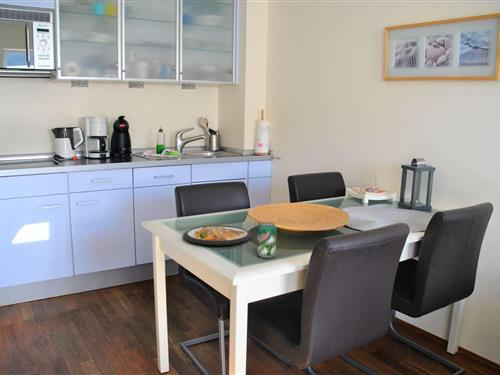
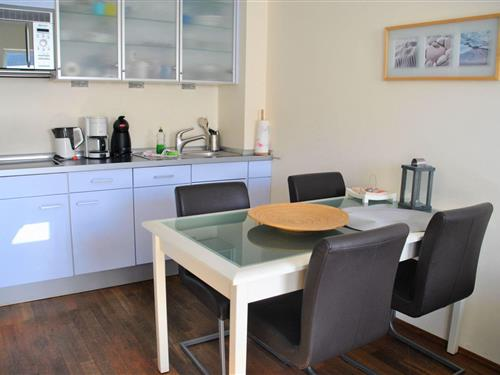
- beverage can (266, 240)
- dish (217, 233)
